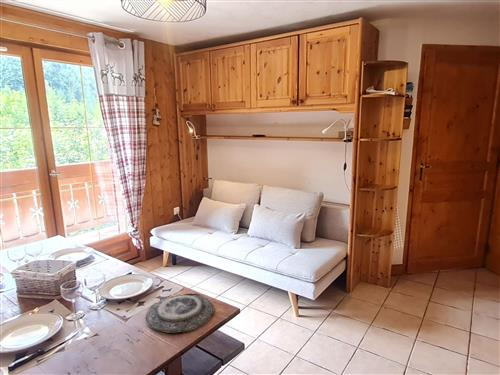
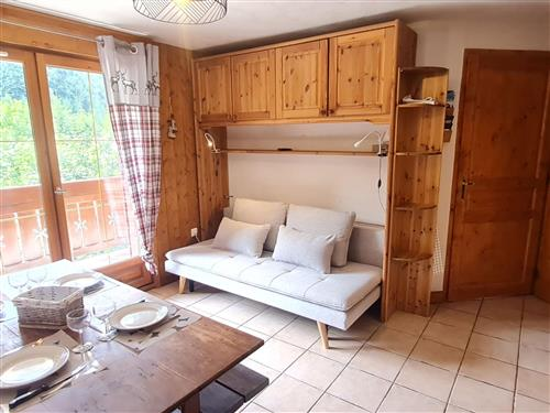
- plate (180, 308)
